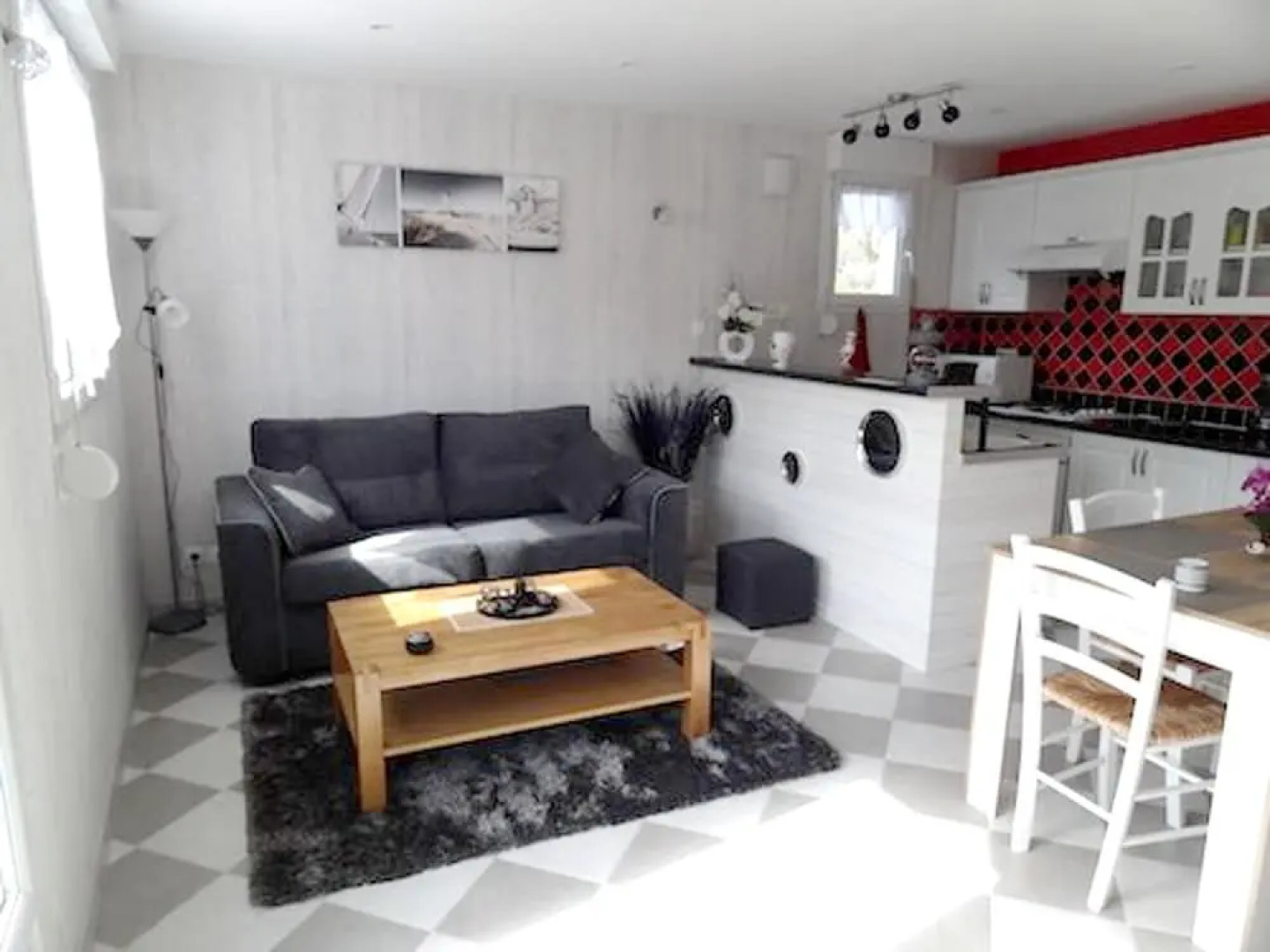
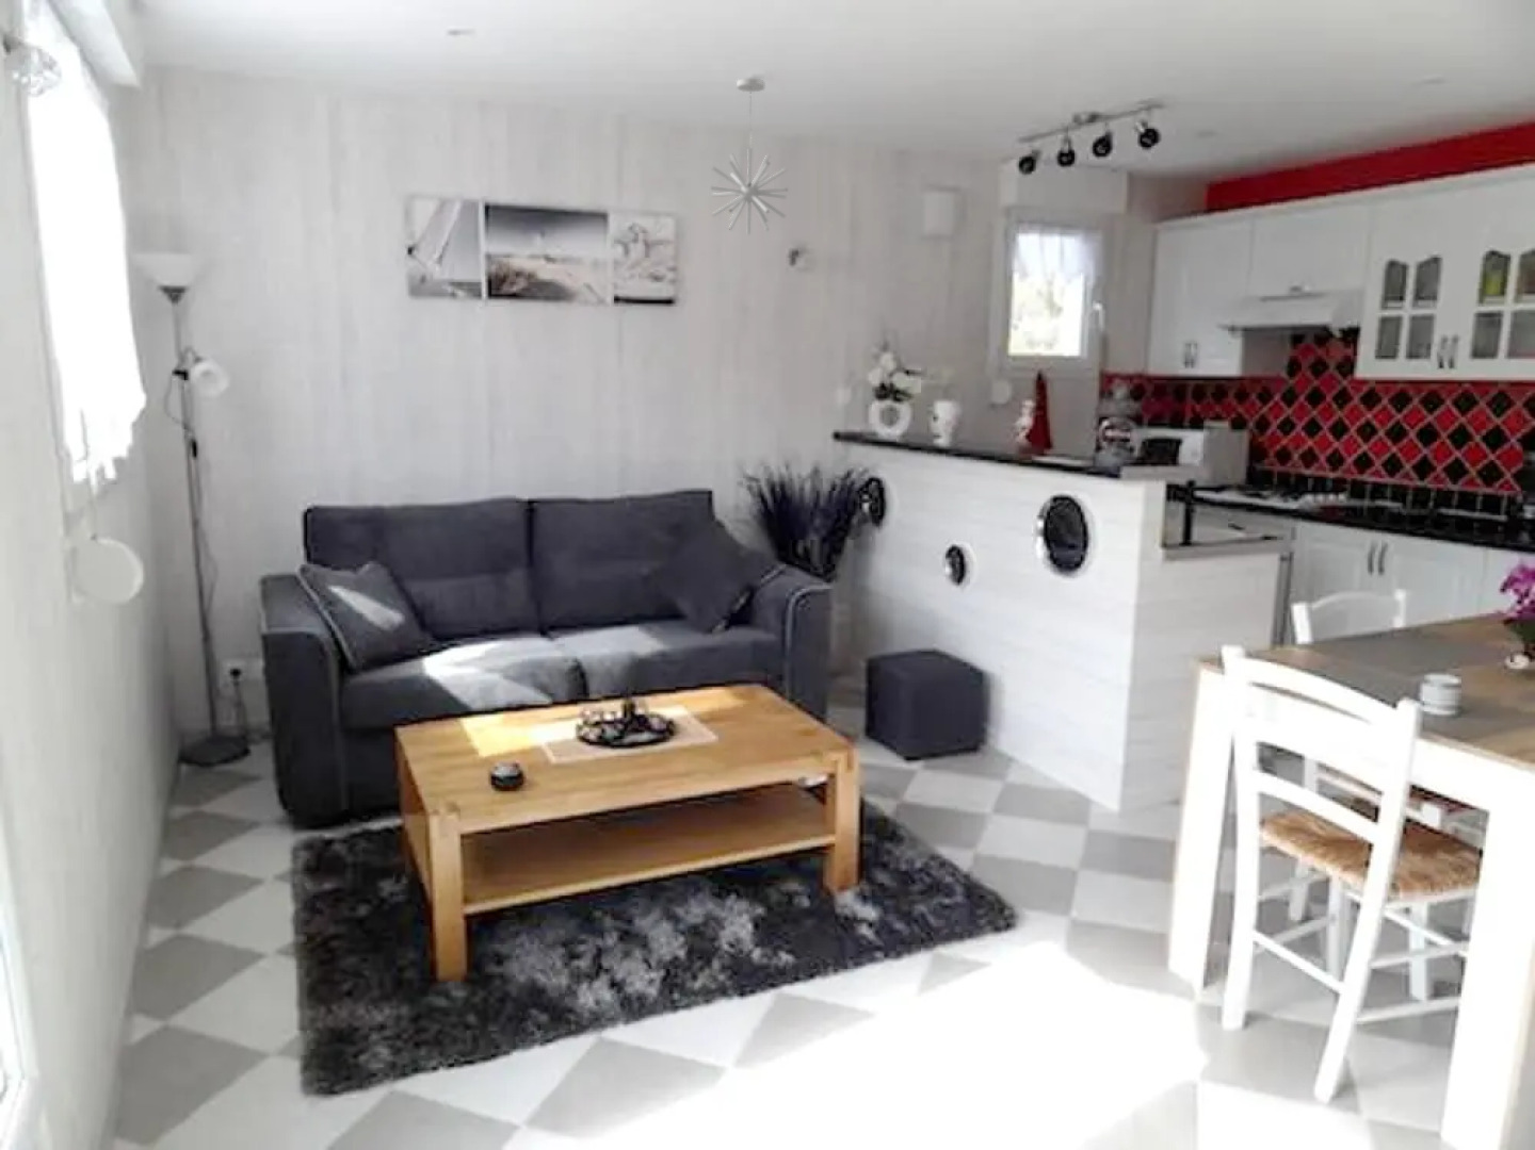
+ pendant light (749, 157)
